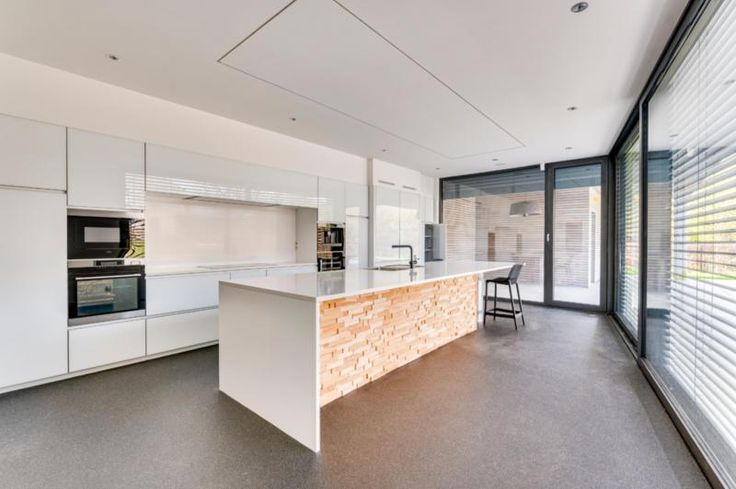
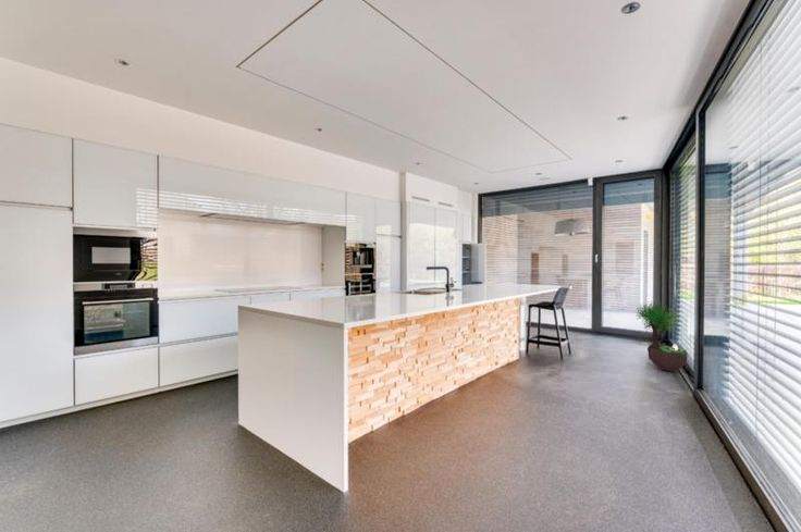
+ potted tree (661, 333)
